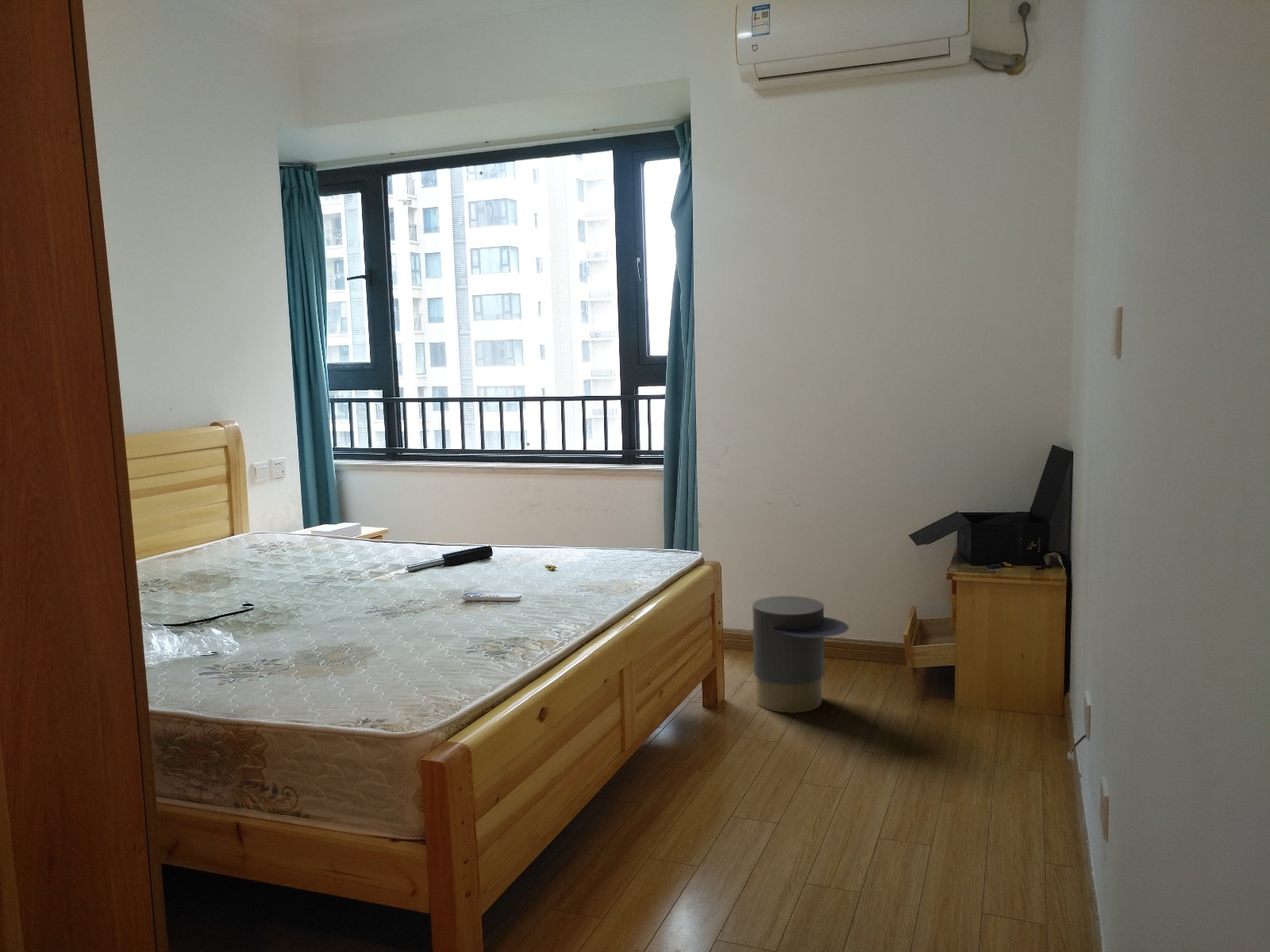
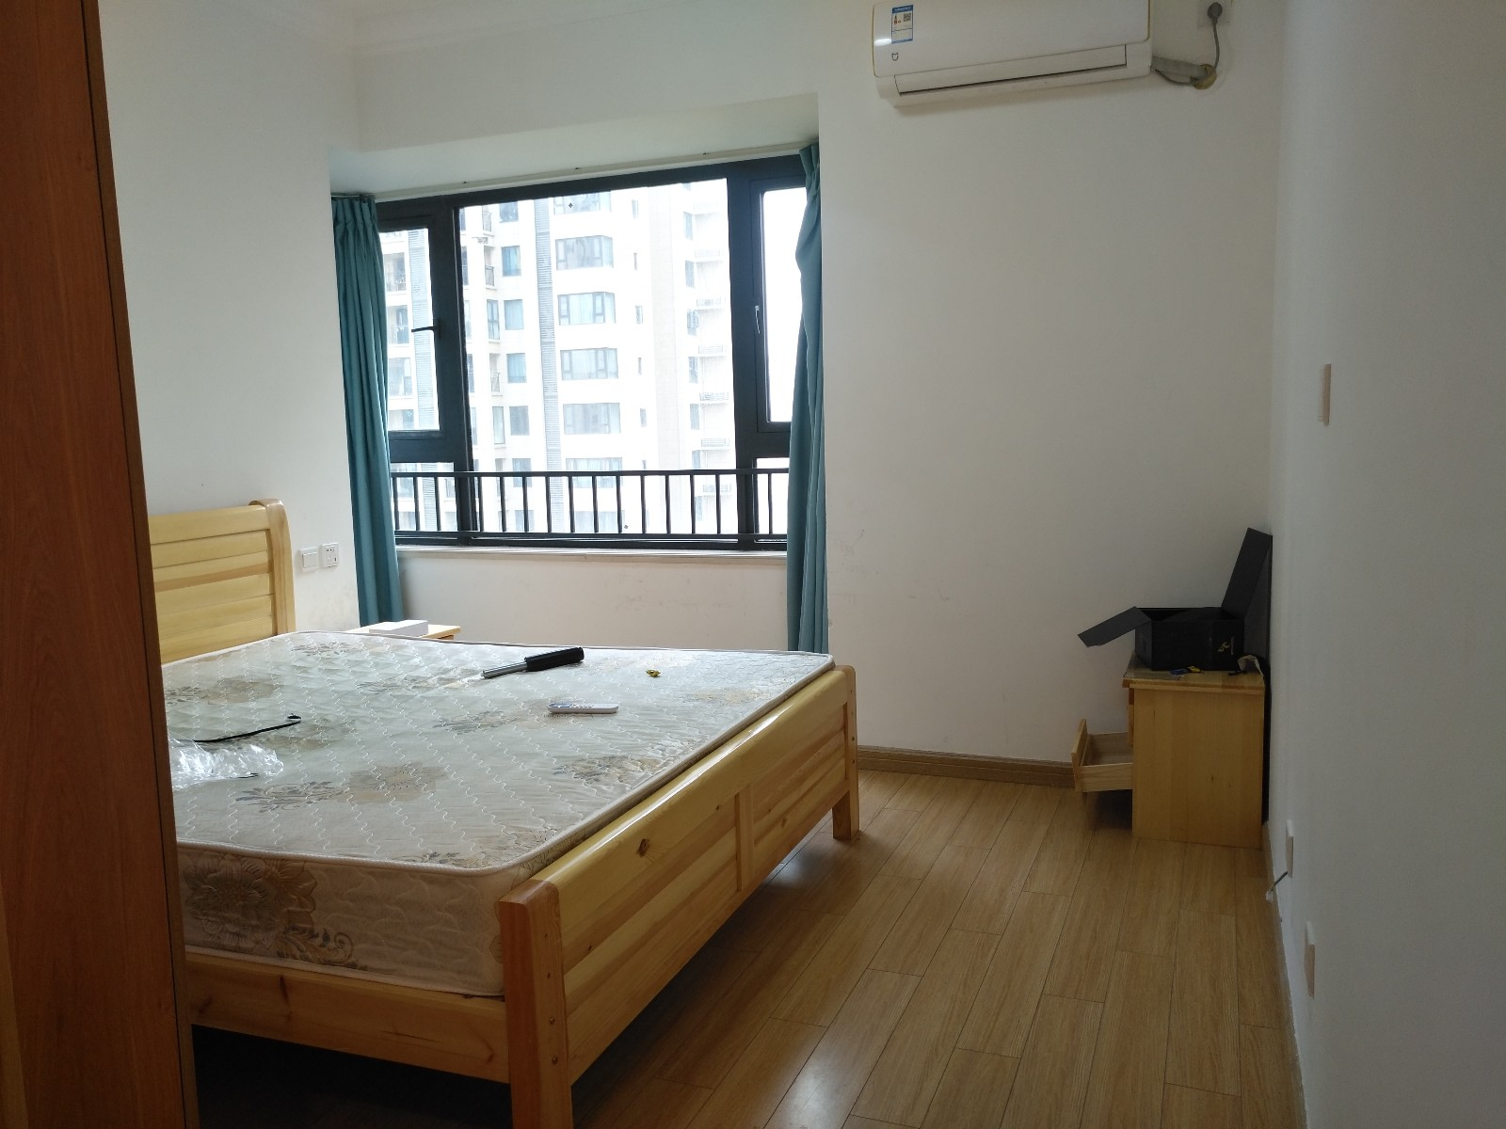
- trash can (800, 657)
